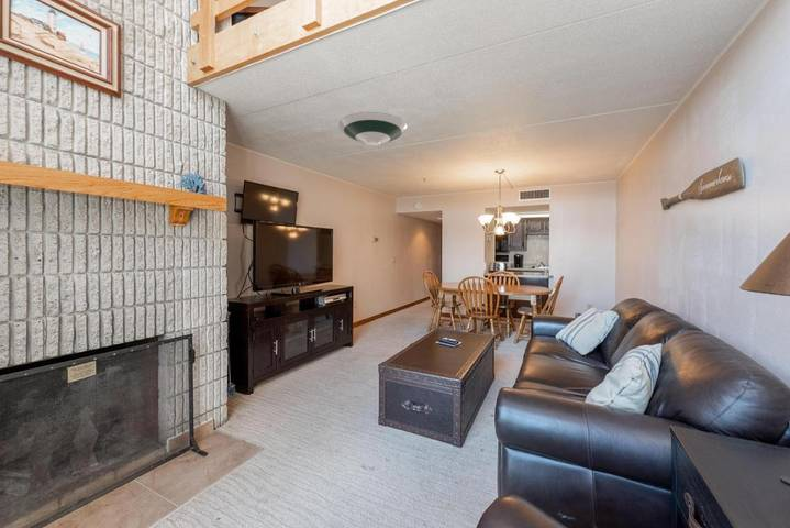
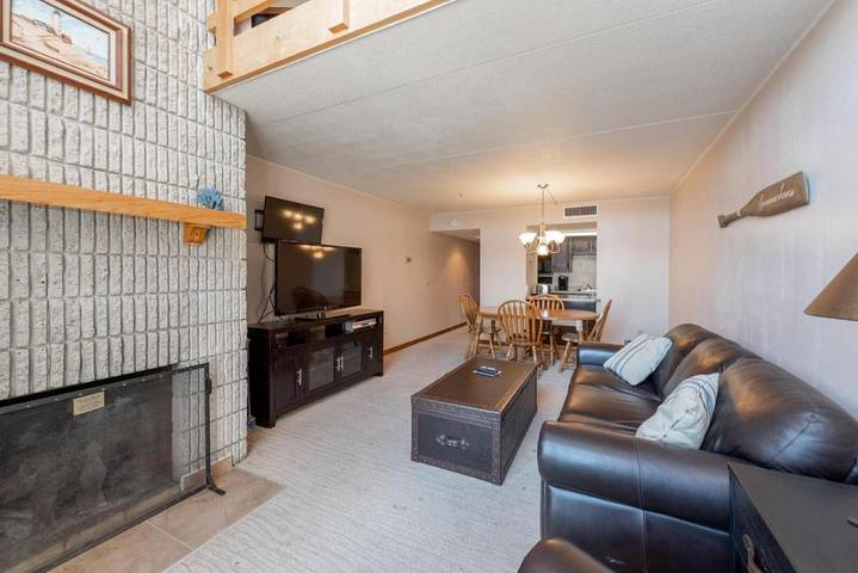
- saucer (372, 135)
